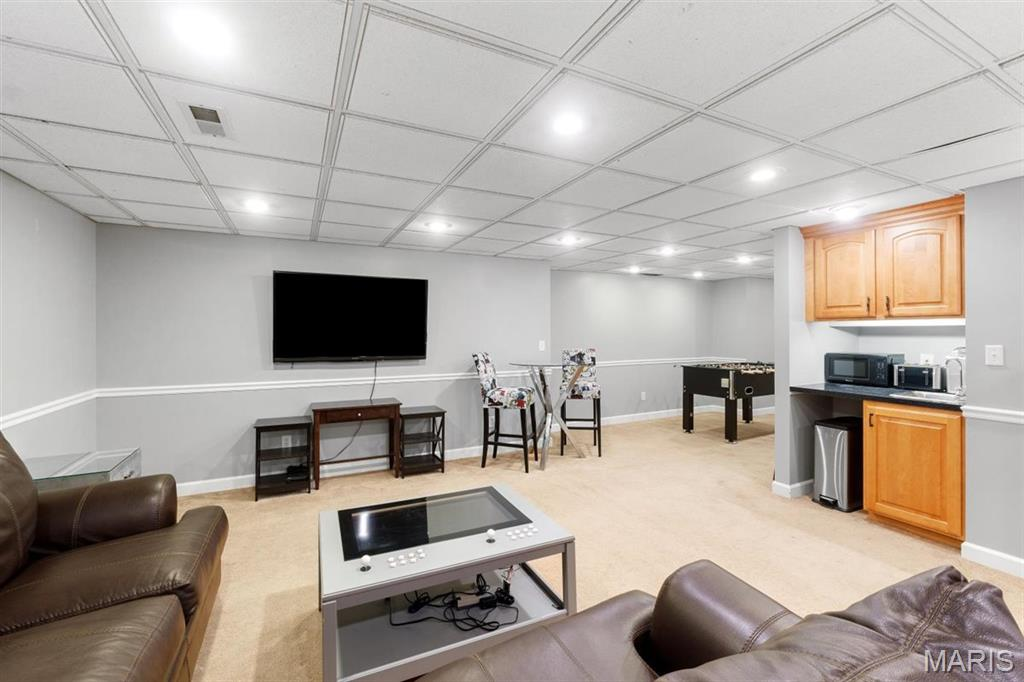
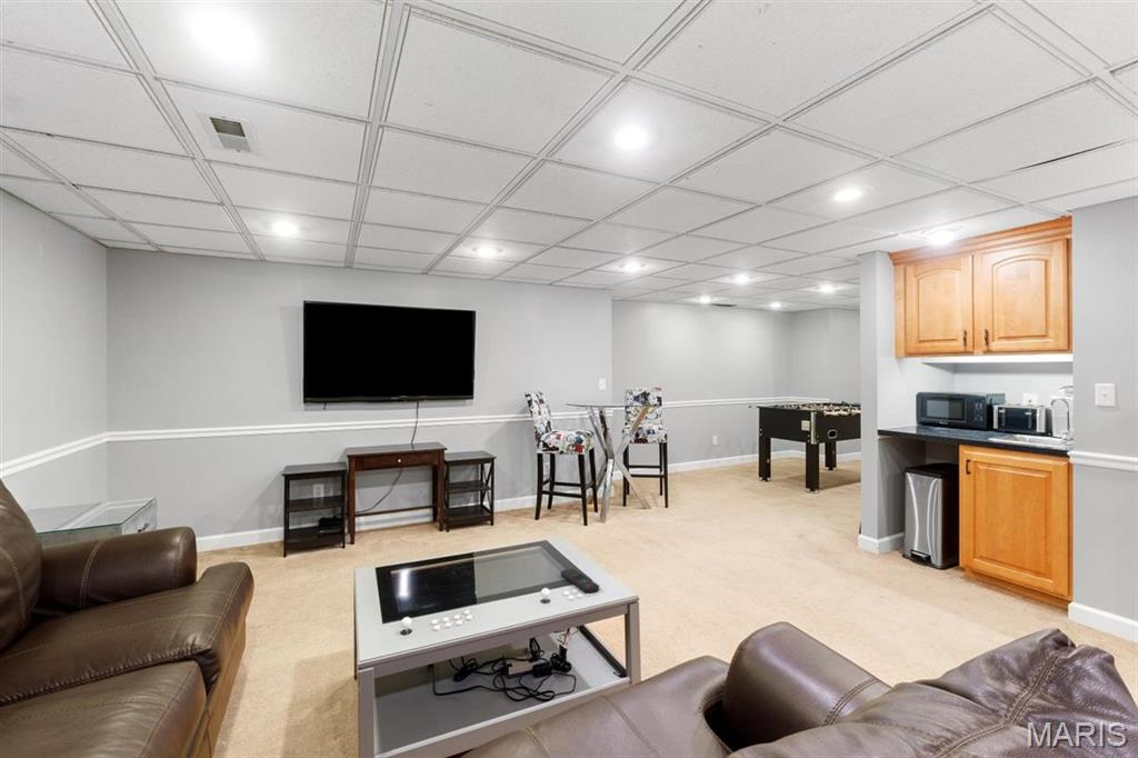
+ remote control (579, 579)
